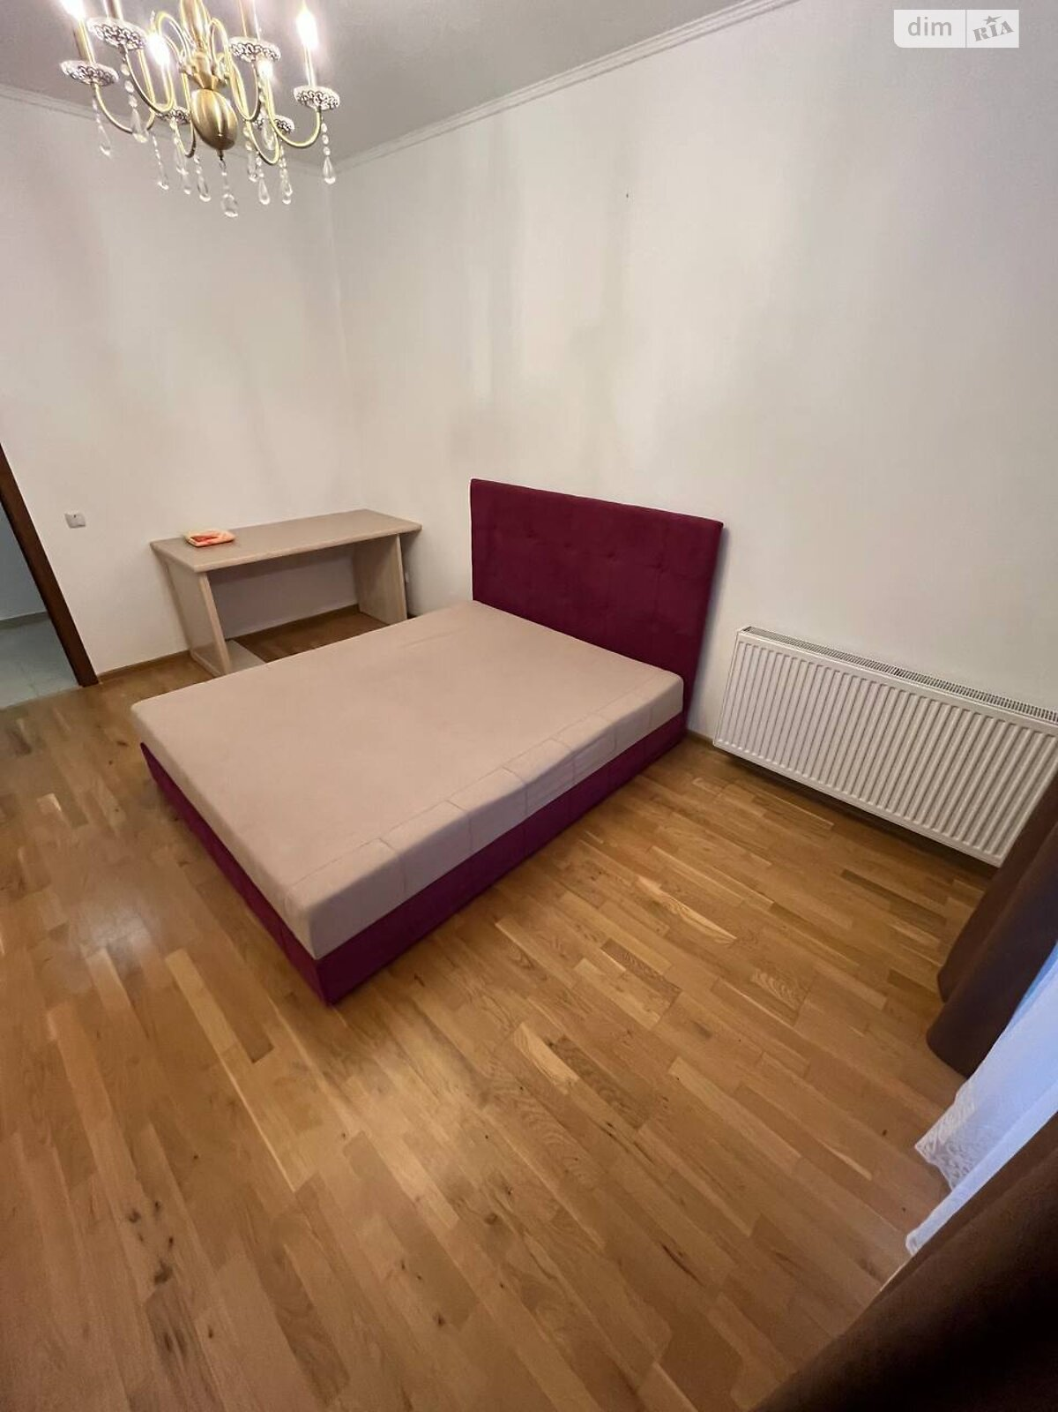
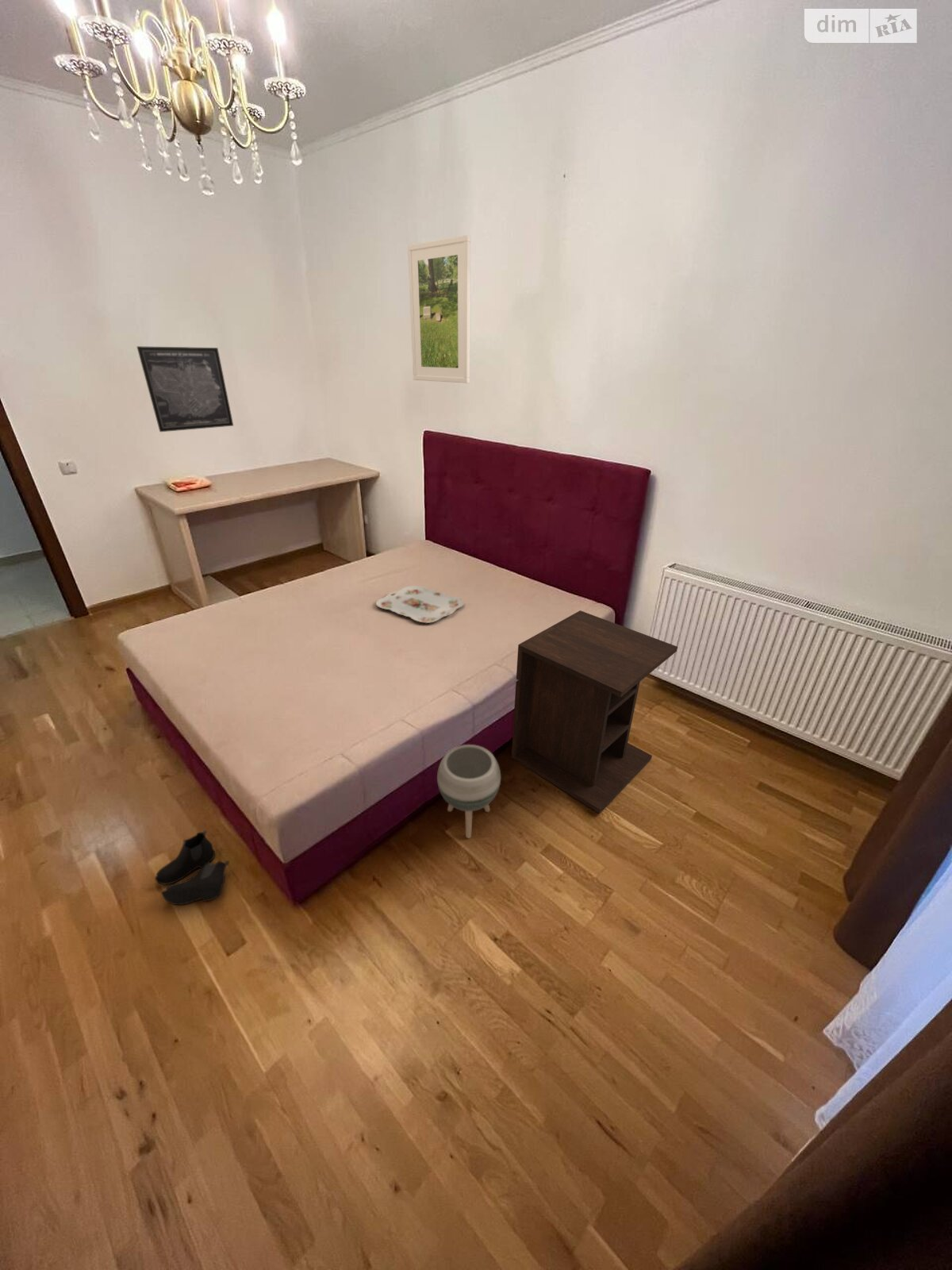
+ planter (469, 791)
+ serving tray (420, 603)
+ wall art (189, 389)
+ nightstand (589, 706)
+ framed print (439, 314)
+ boots (193, 870)
